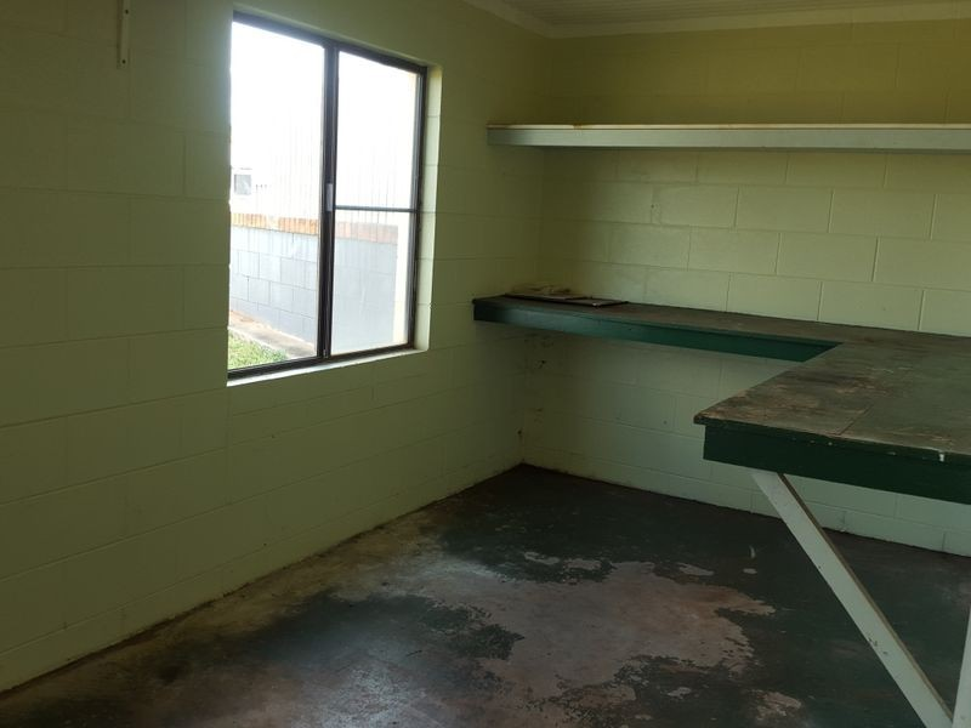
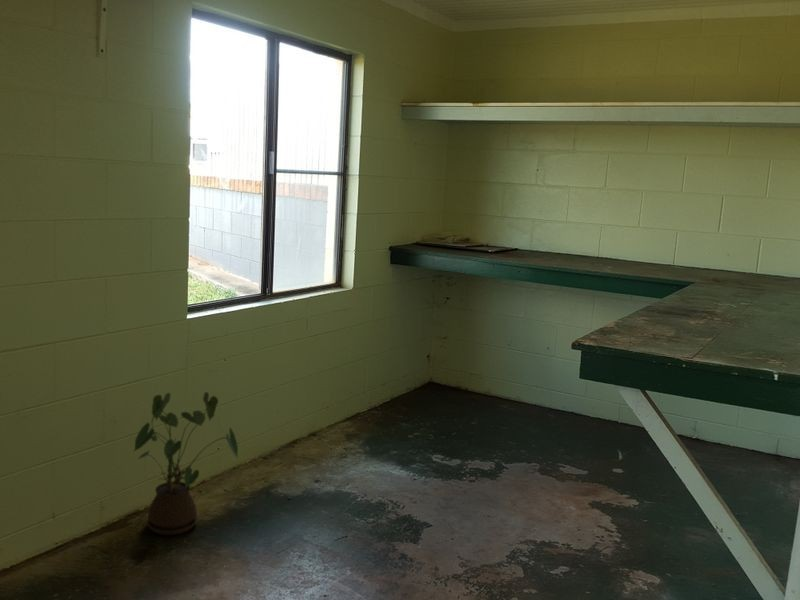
+ house plant (186, 467)
